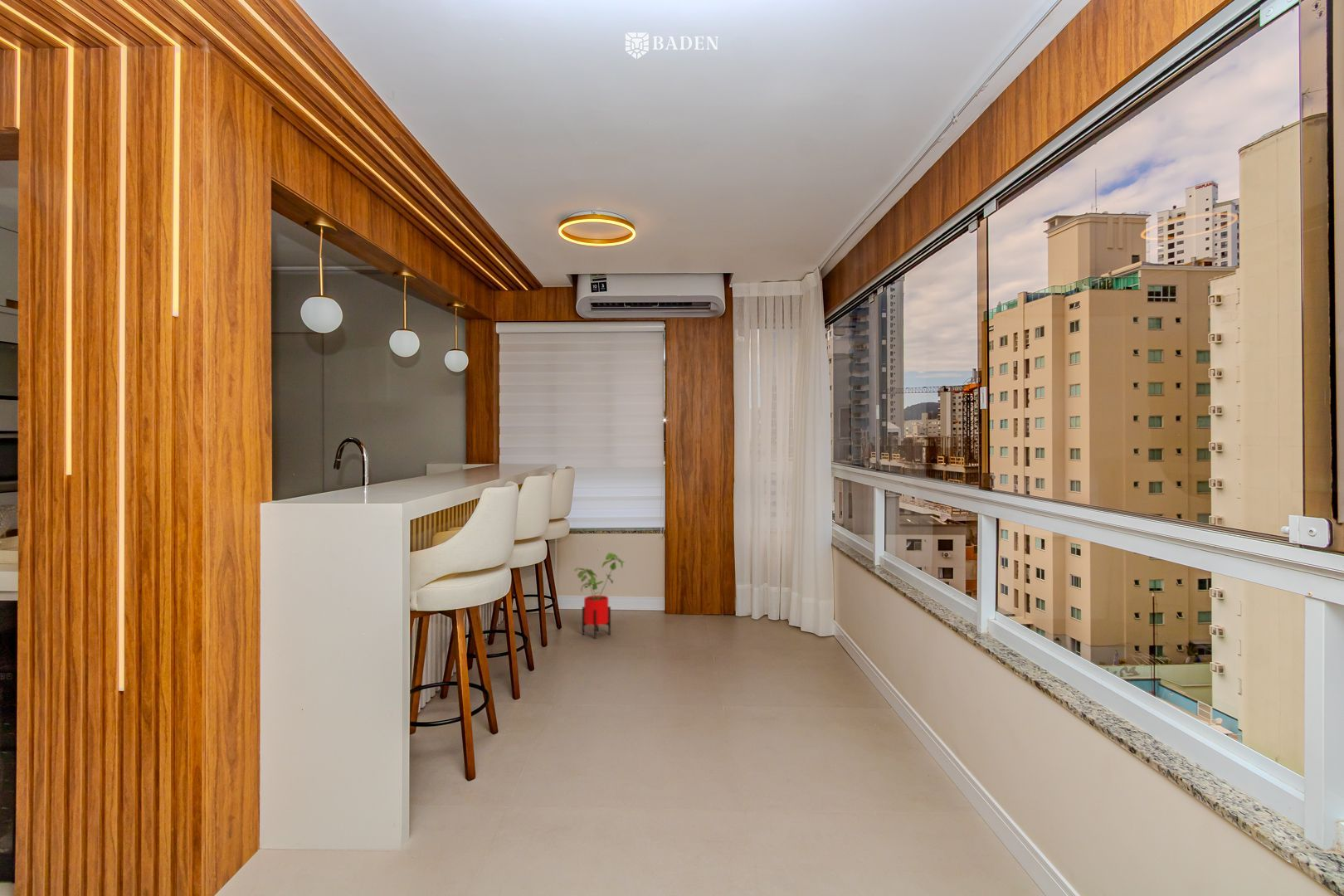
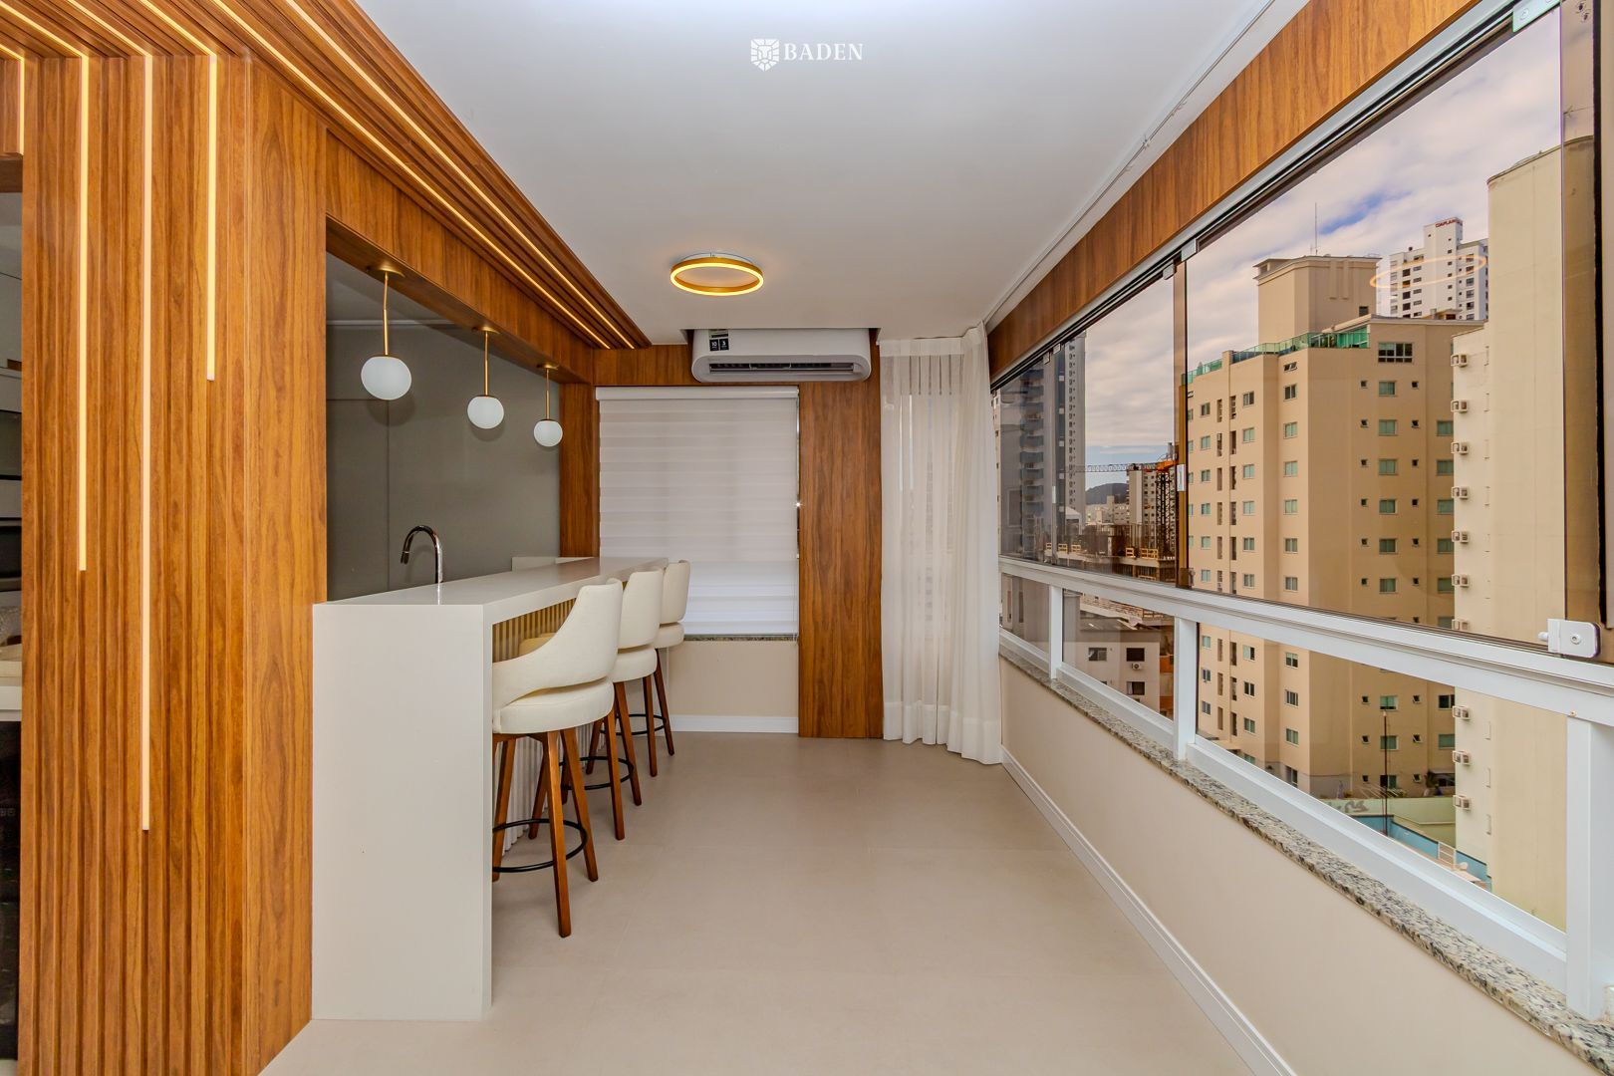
- house plant (599, 592)
